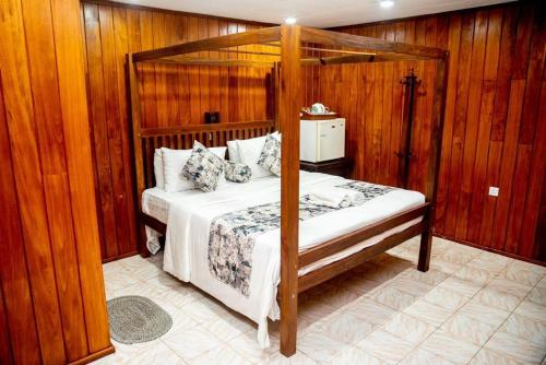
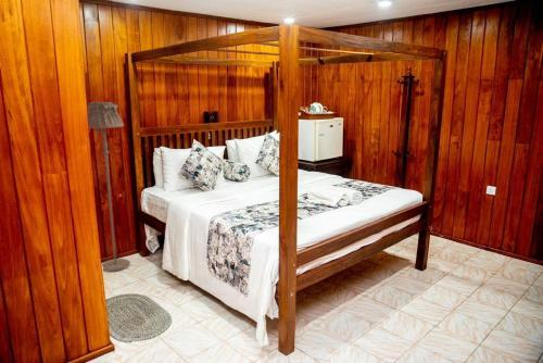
+ floor lamp (108, 187)
